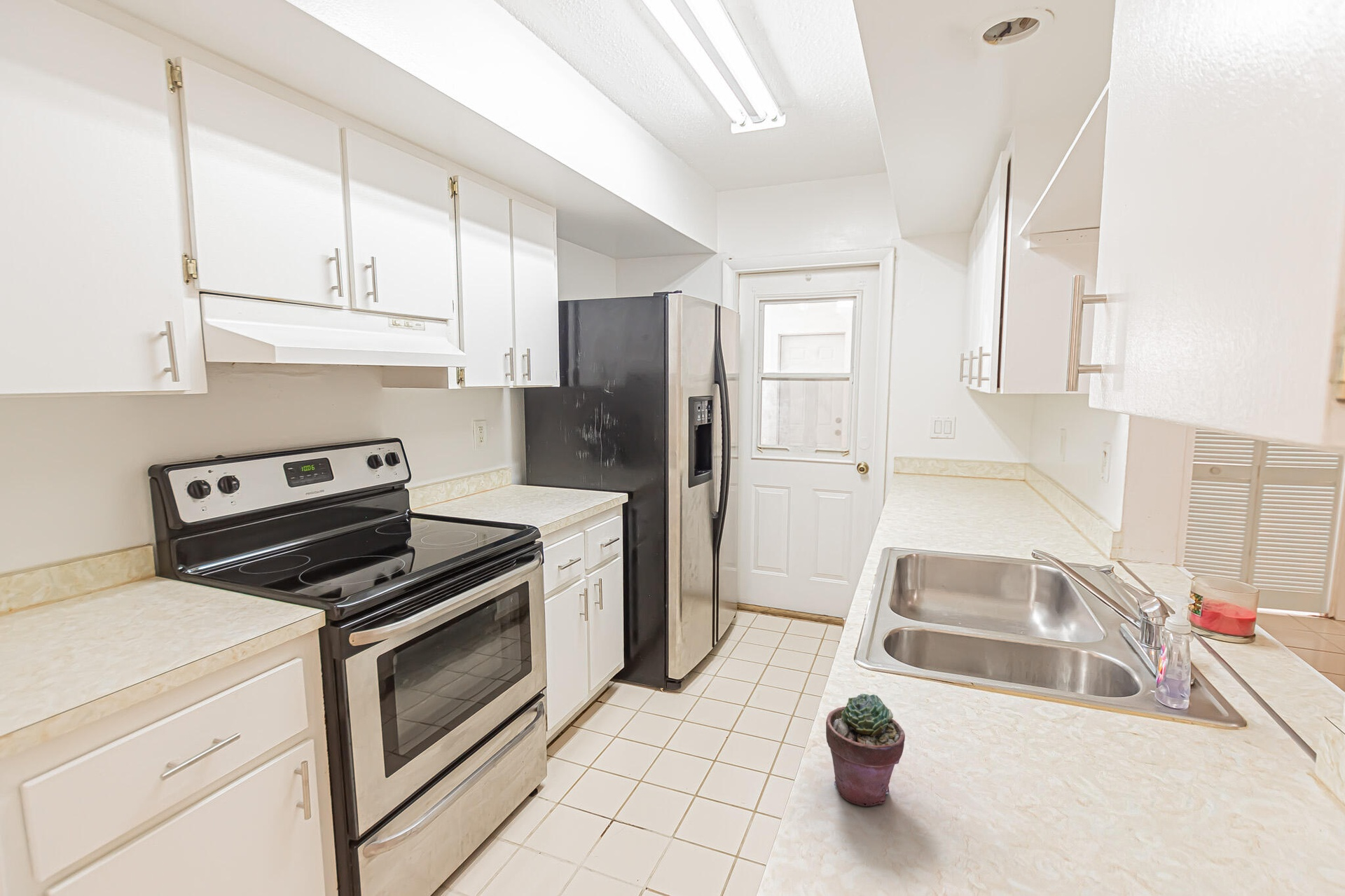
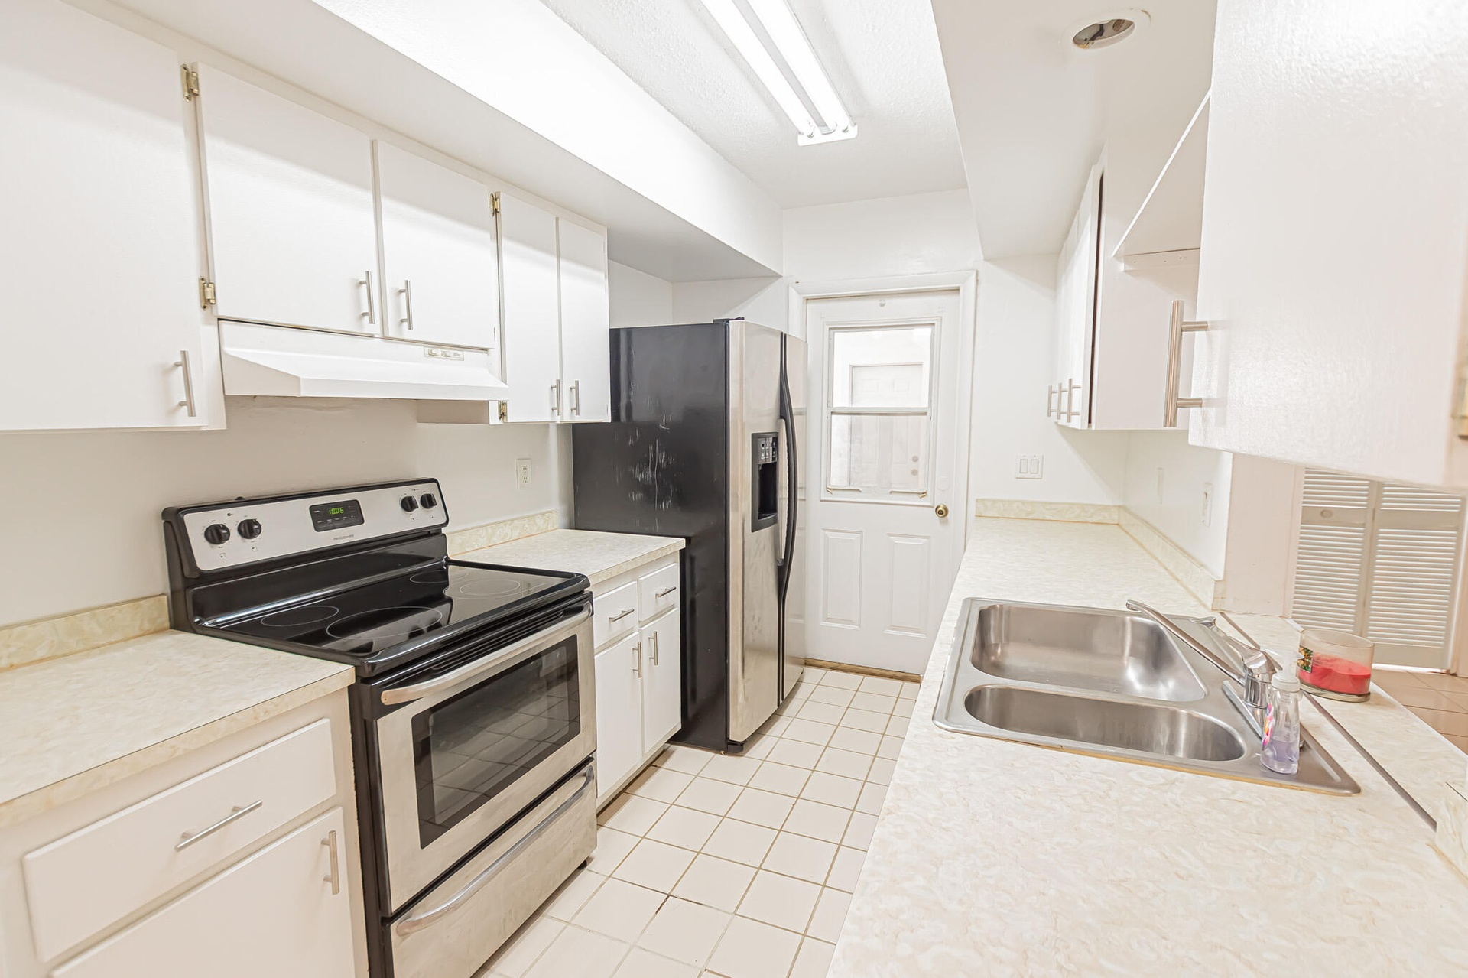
- potted succulent (864, 744)
